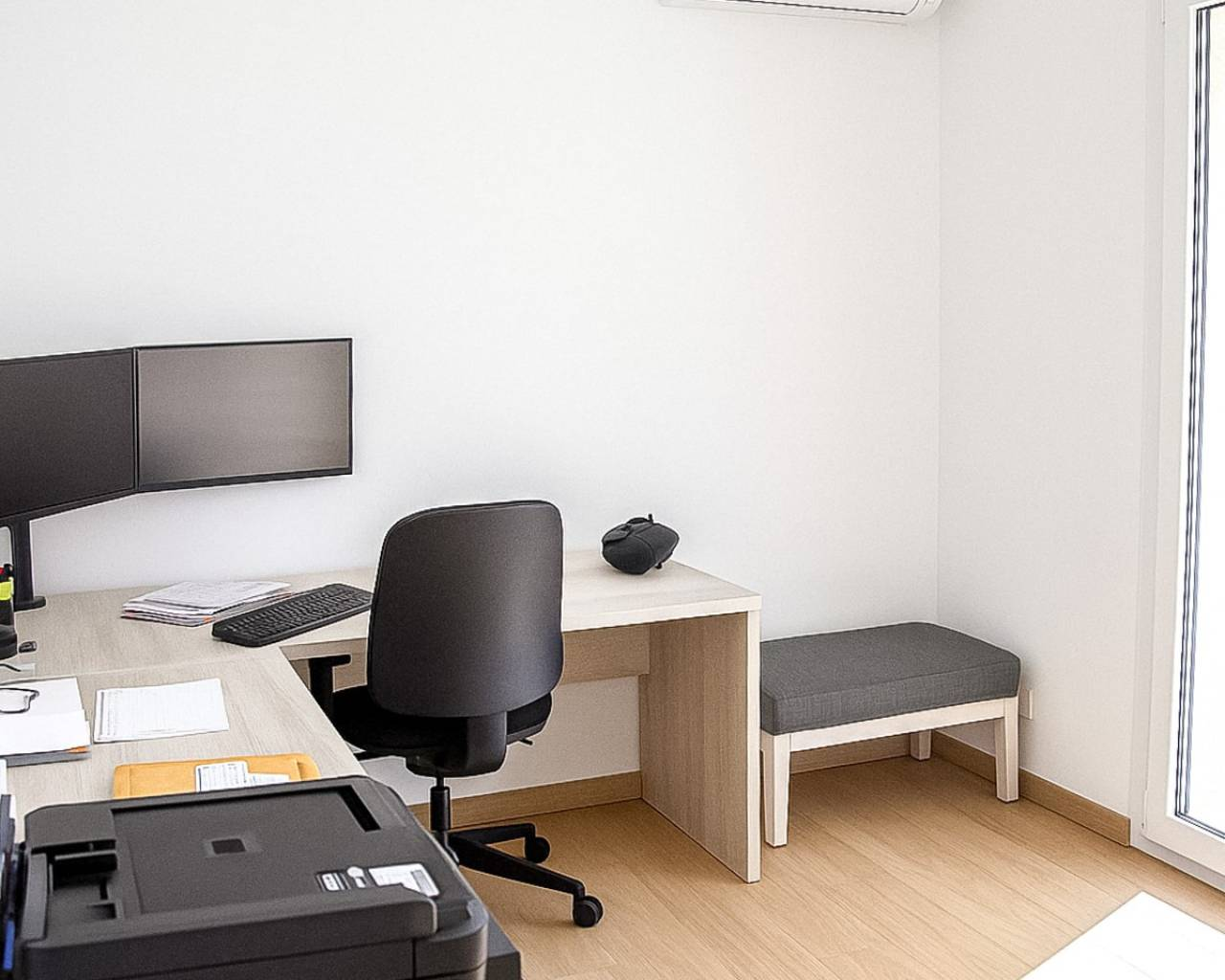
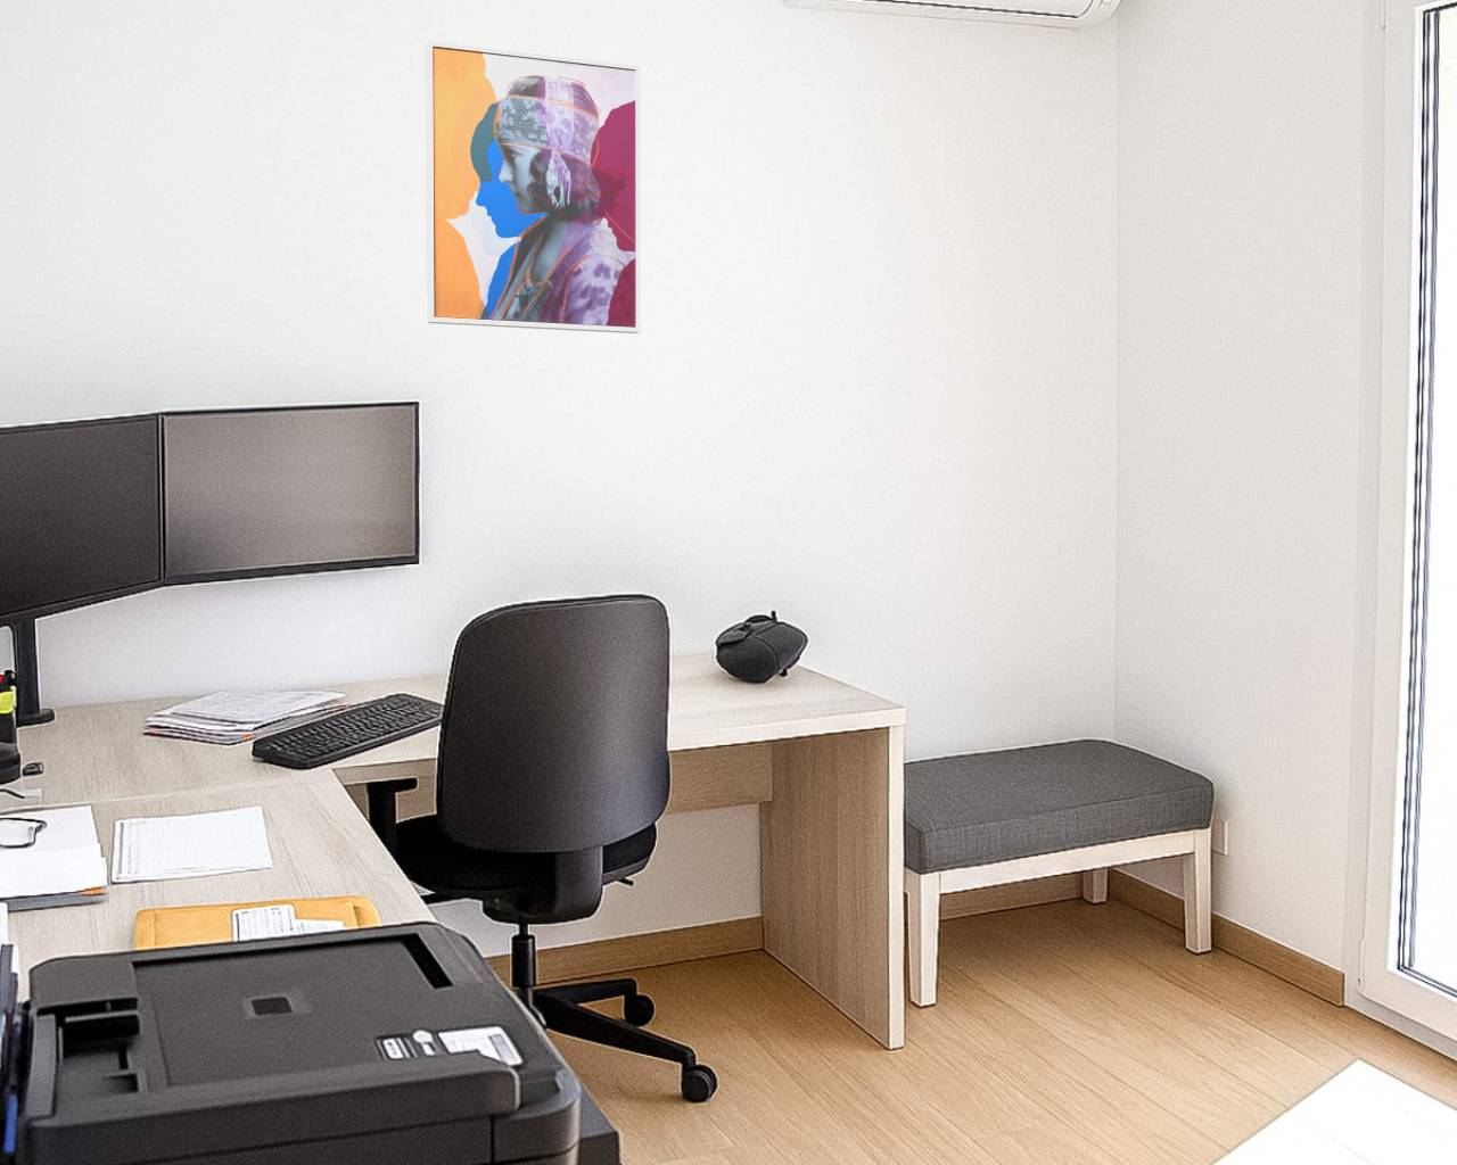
+ wall art (535, 191)
